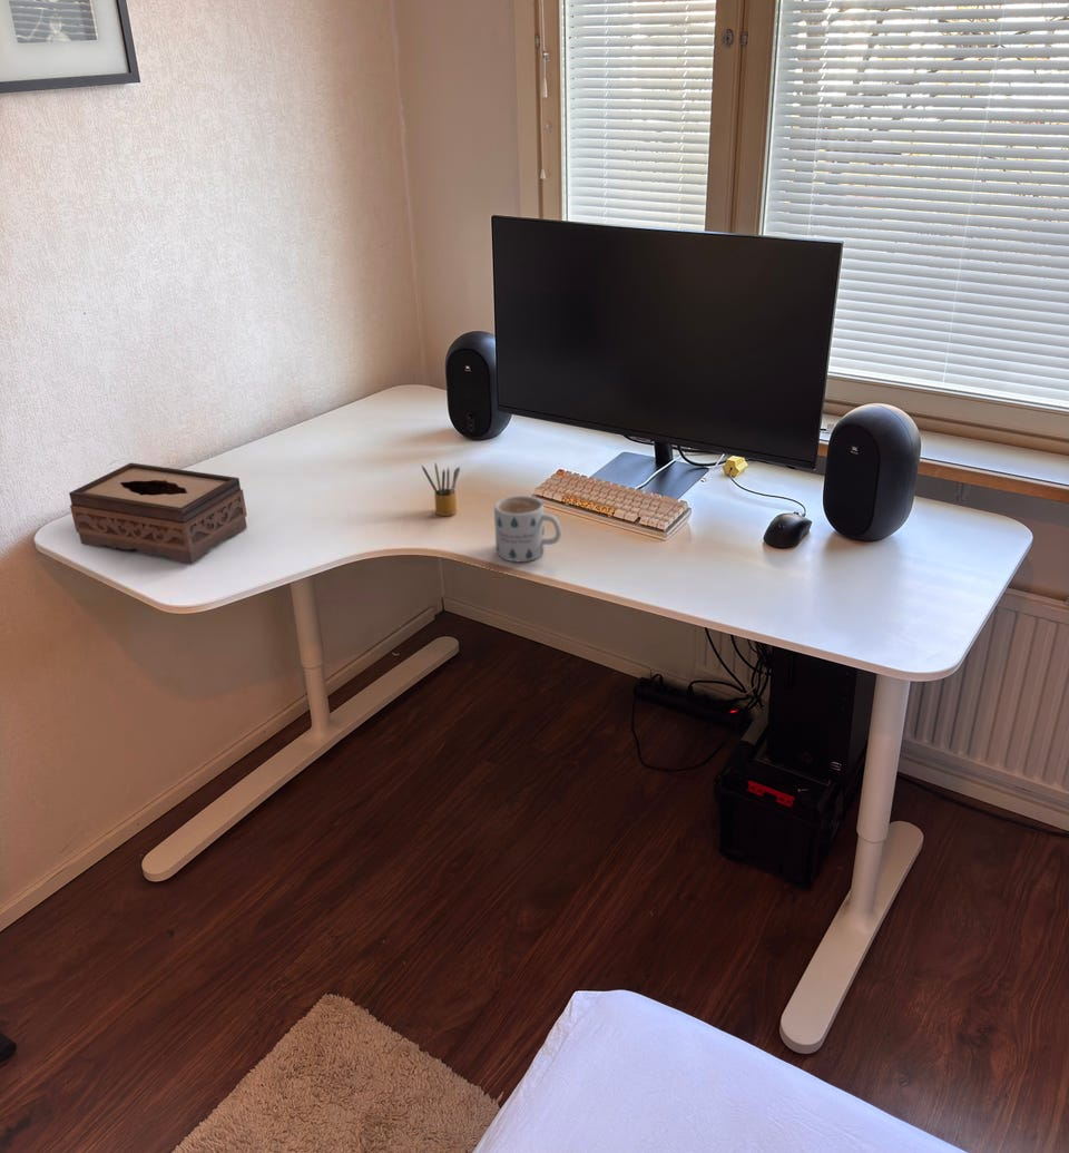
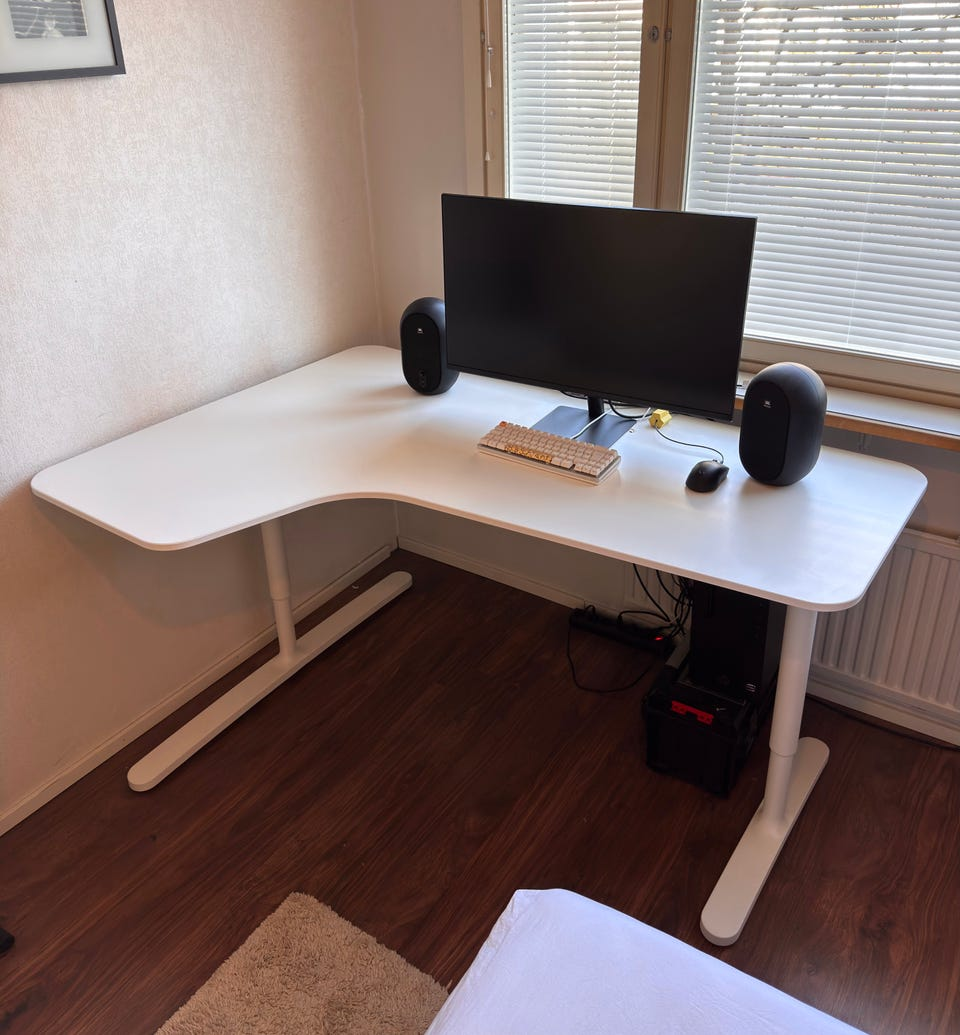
- pencil box (442, 487)
- mug (528, 529)
- tissue box (159, 510)
